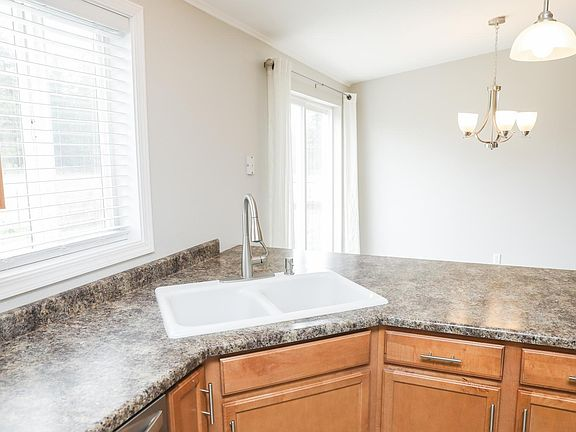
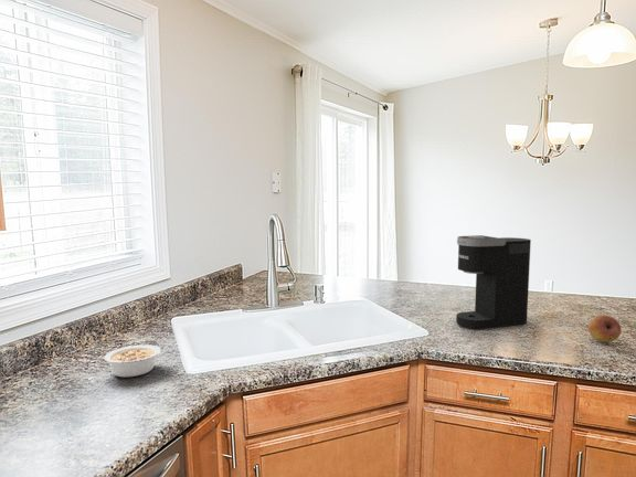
+ fruit (604, 328)
+ legume (136, 359)
+ coffee maker (492, 279)
